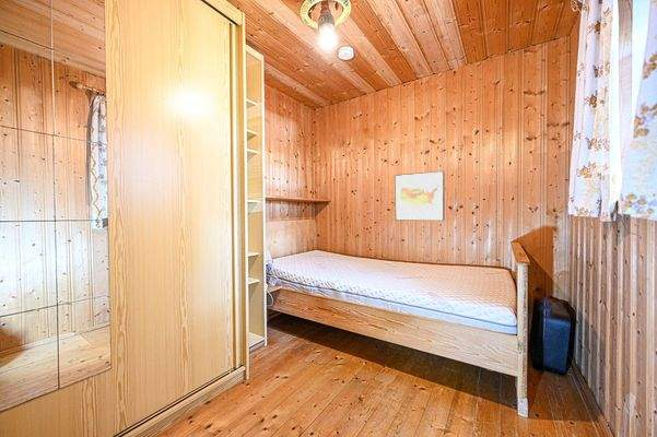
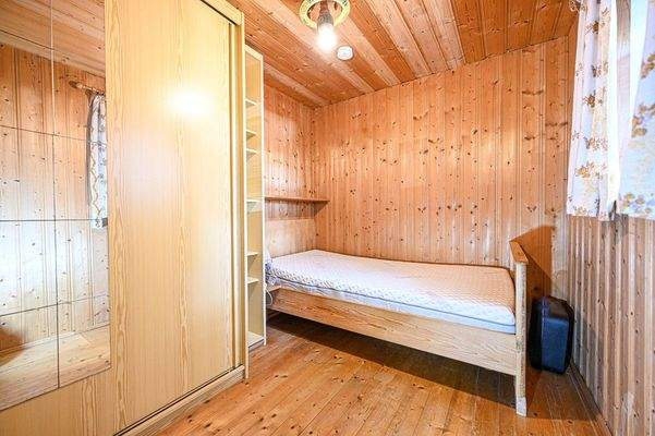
- wall art (419, 197)
